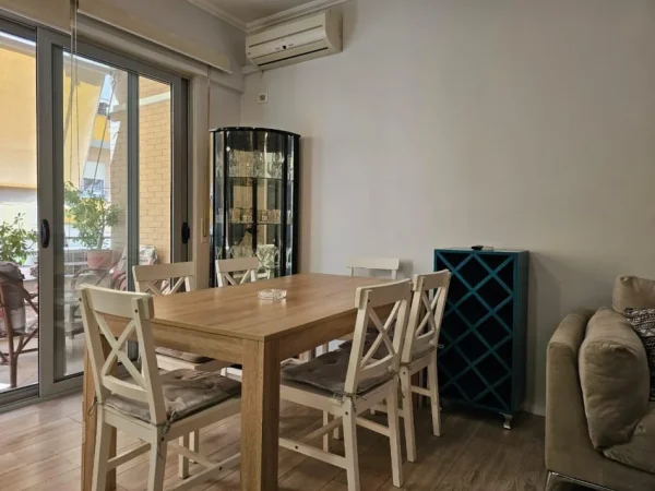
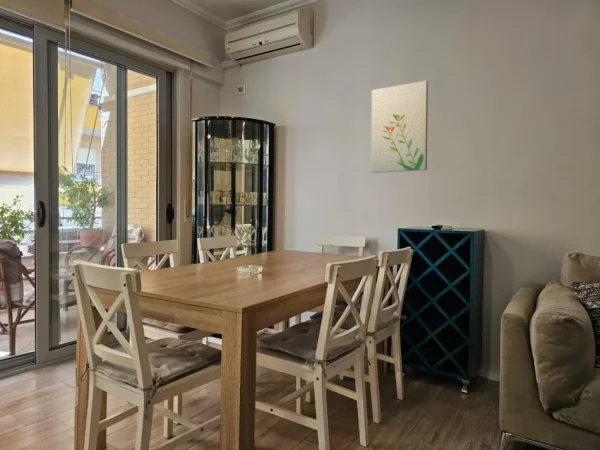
+ wall art (398, 128)
